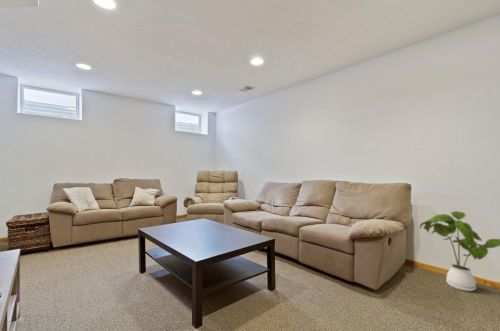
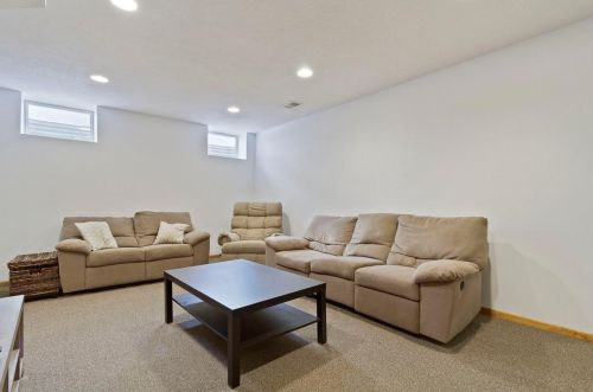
- house plant (463, 254)
